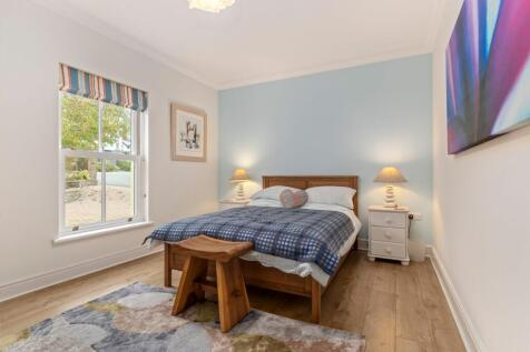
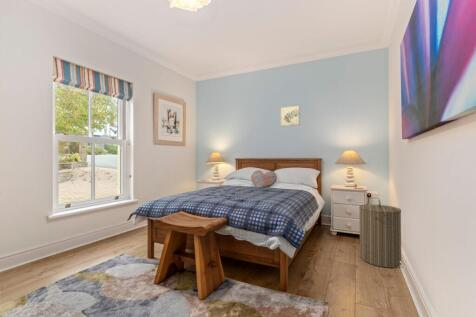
+ laundry hamper (379, 229)
+ wall art (290, 116)
